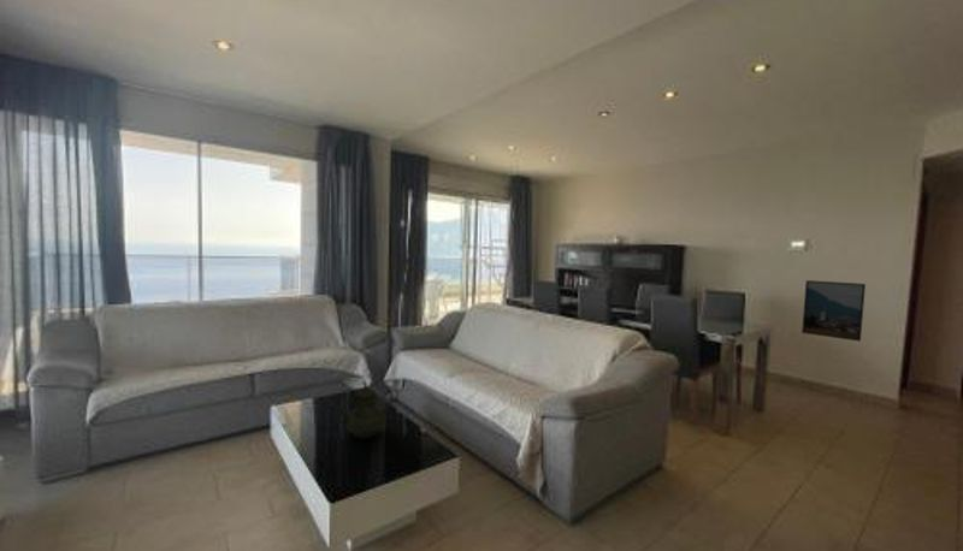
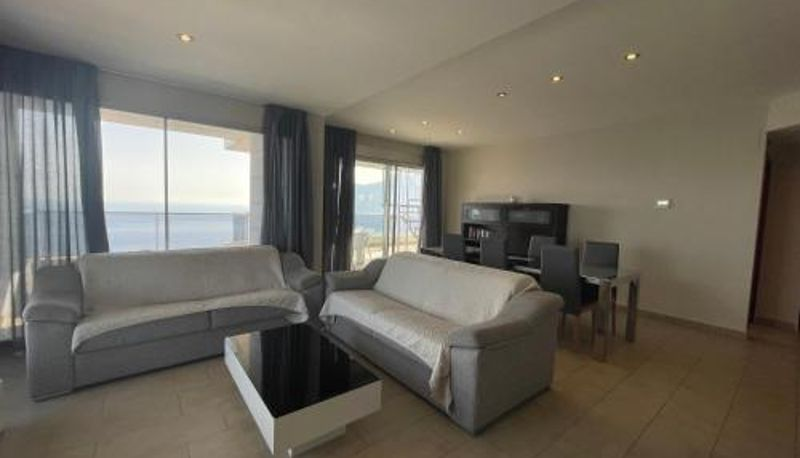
- teapot (368, 405)
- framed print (832, 309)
